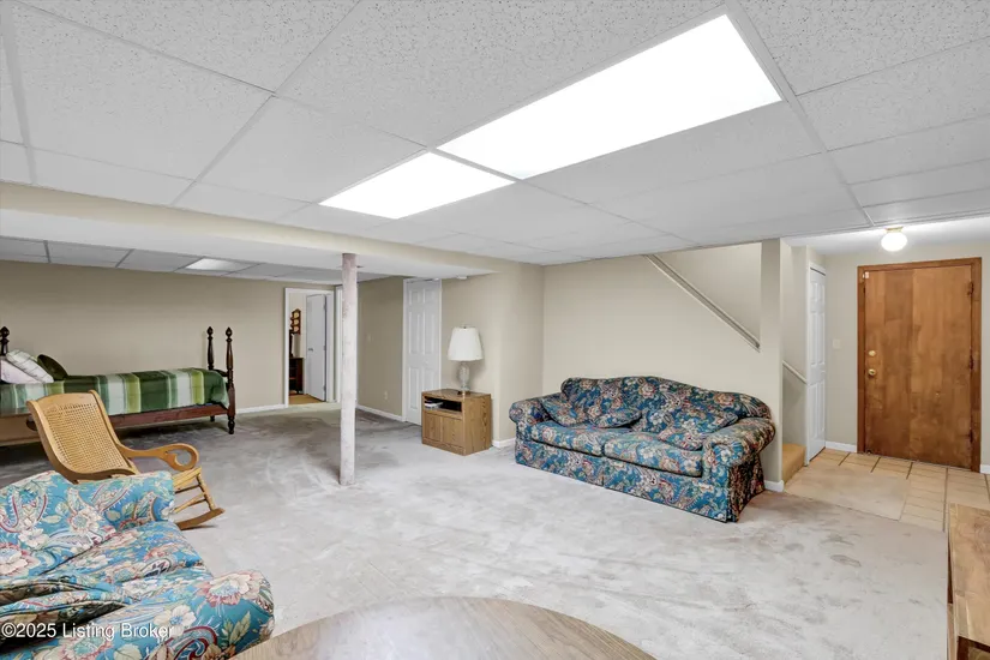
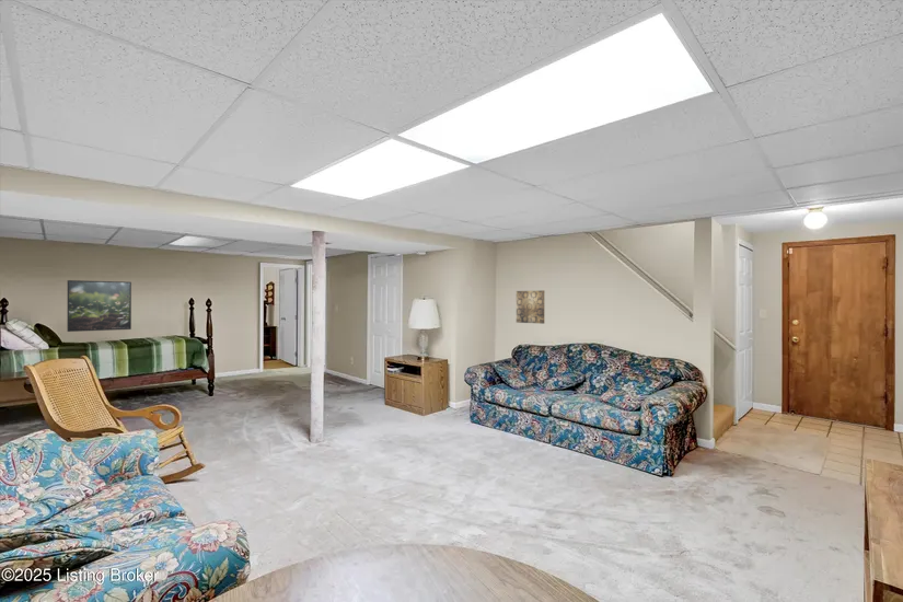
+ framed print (100, 305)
+ wall art (530, 306)
